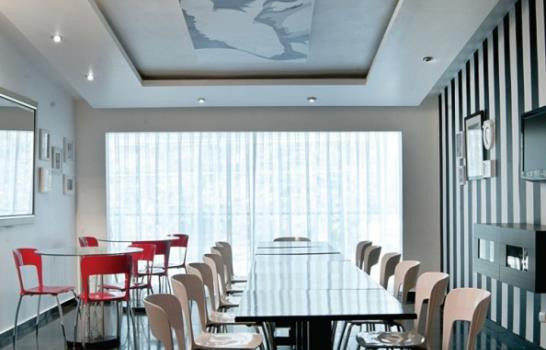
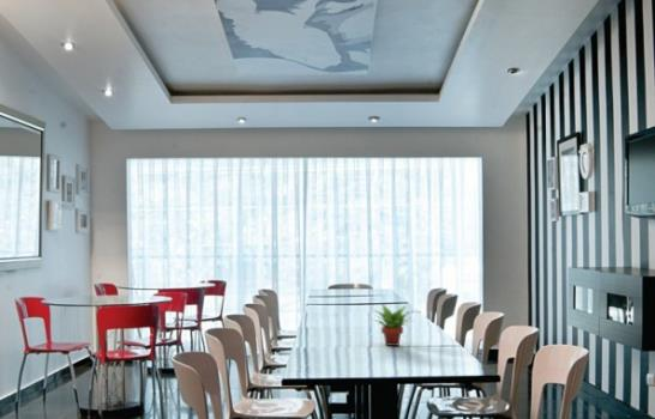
+ succulent plant (393, 324)
